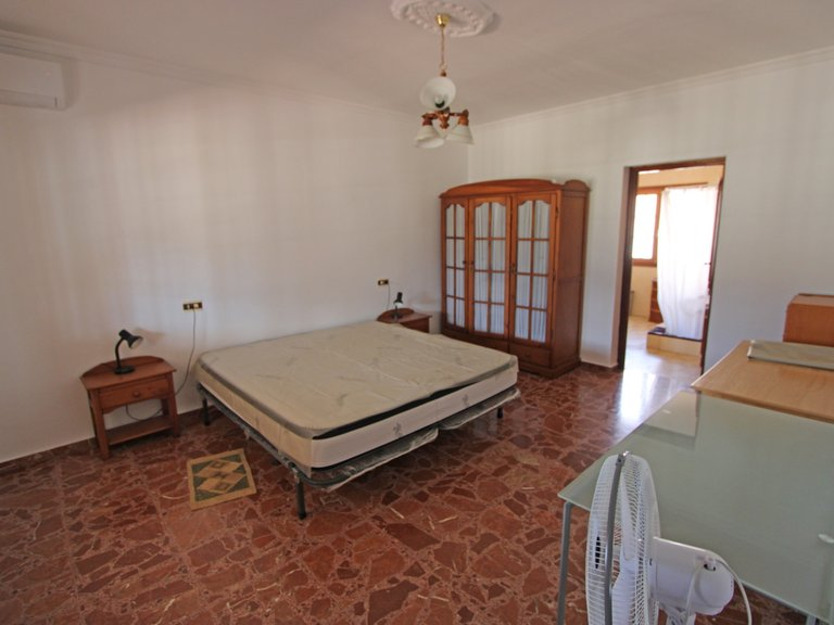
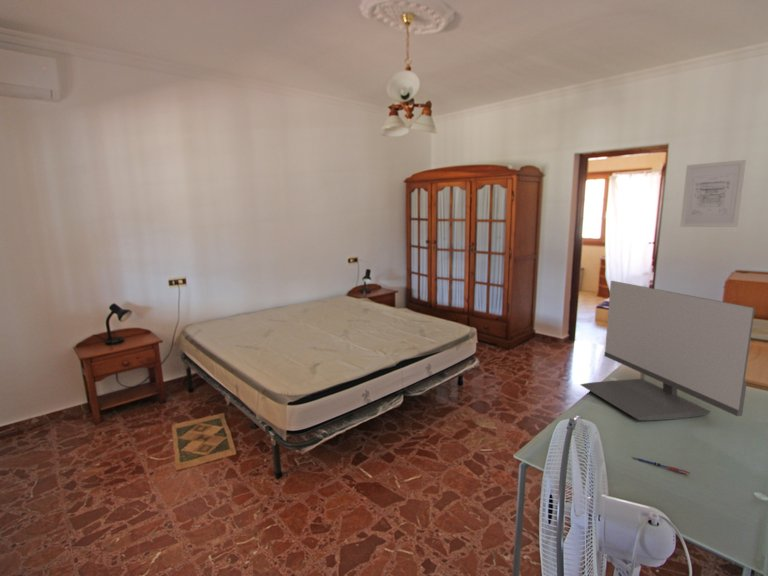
+ wall art (711, 195)
+ computer monitor (644, 347)
+ pen (660, 464)
